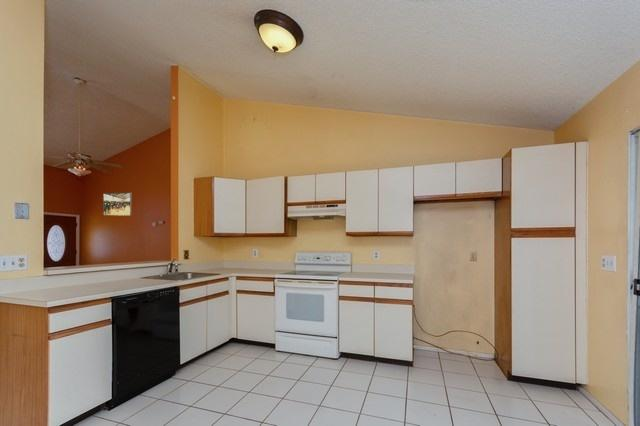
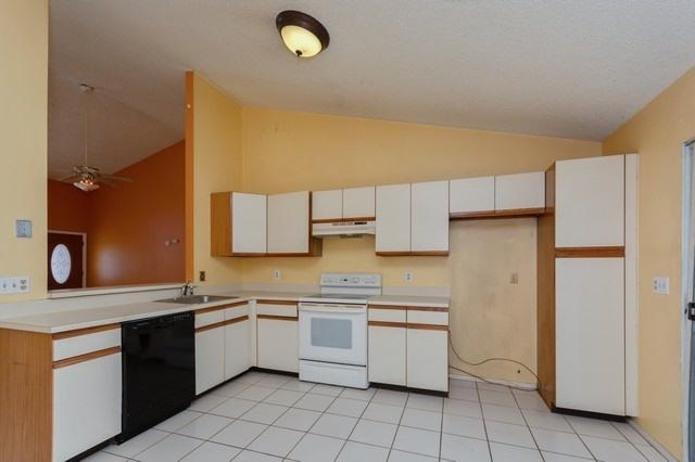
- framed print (117, 204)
